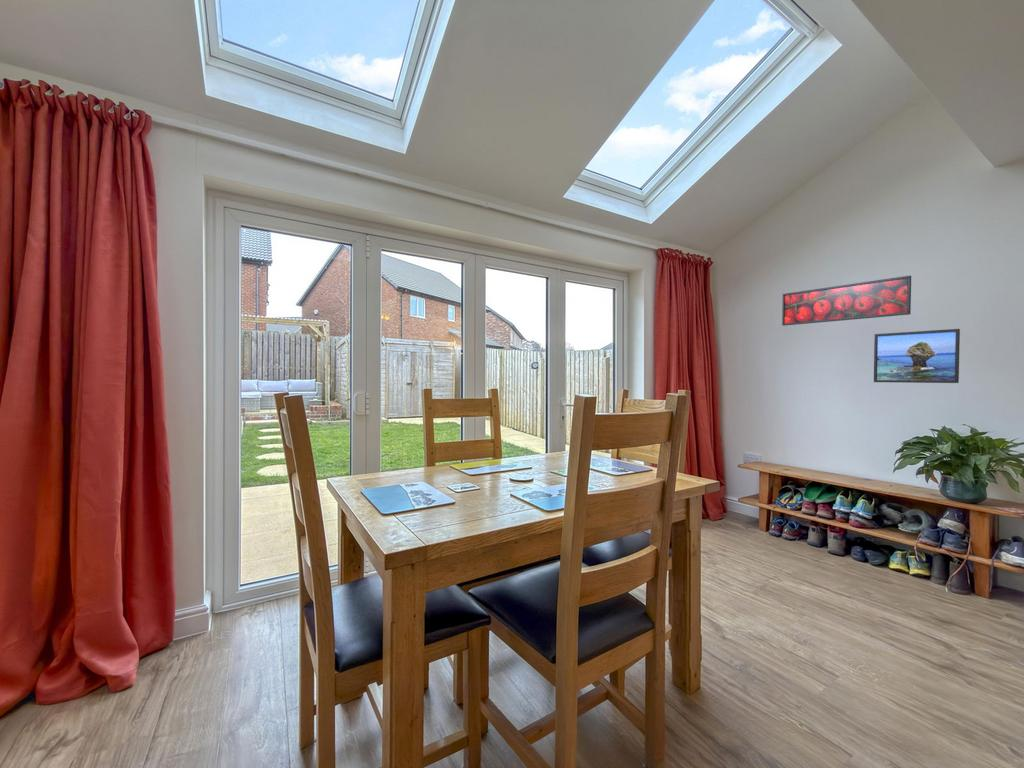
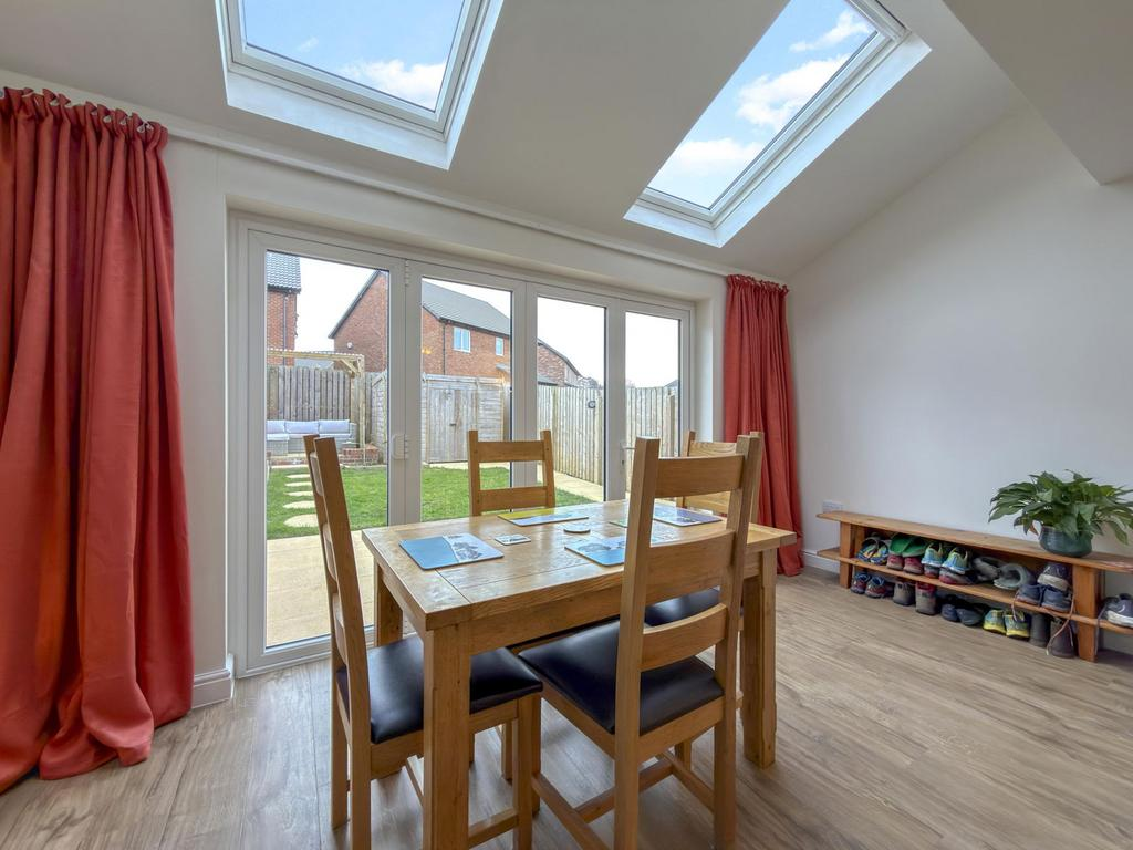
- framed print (914, 357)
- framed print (840, 303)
